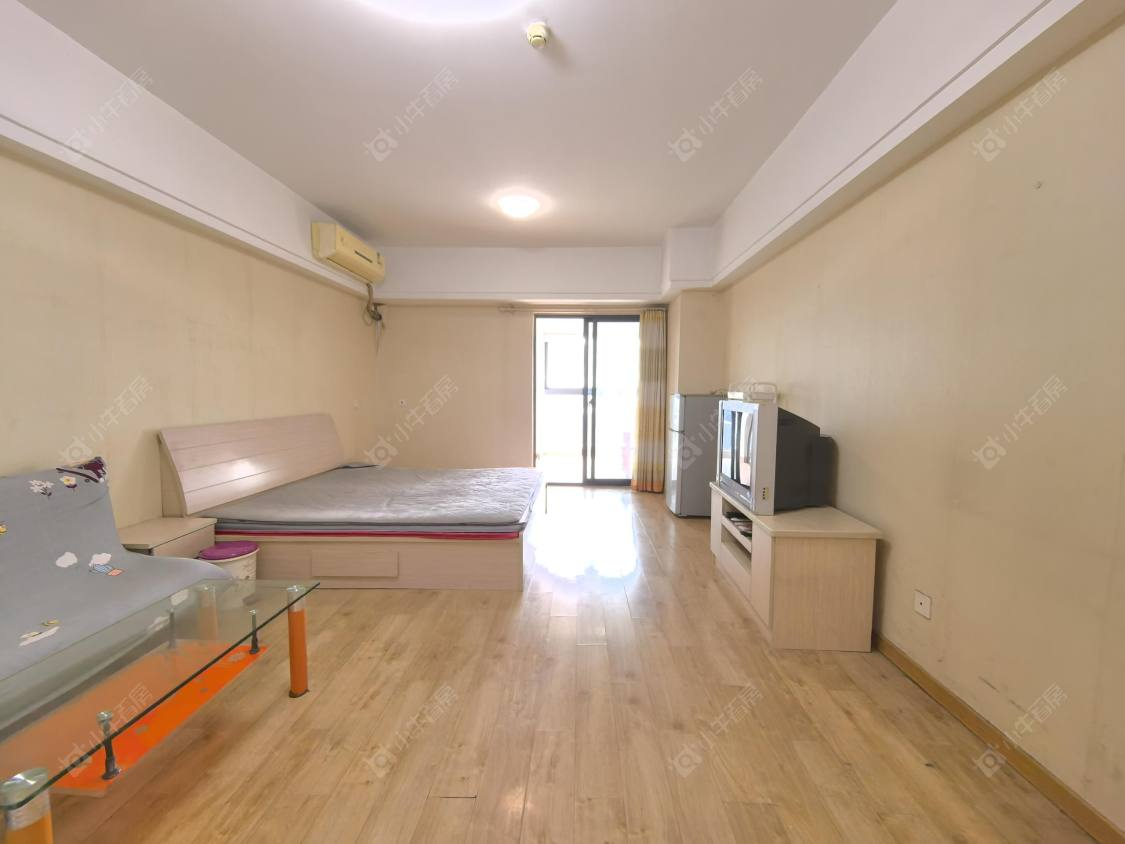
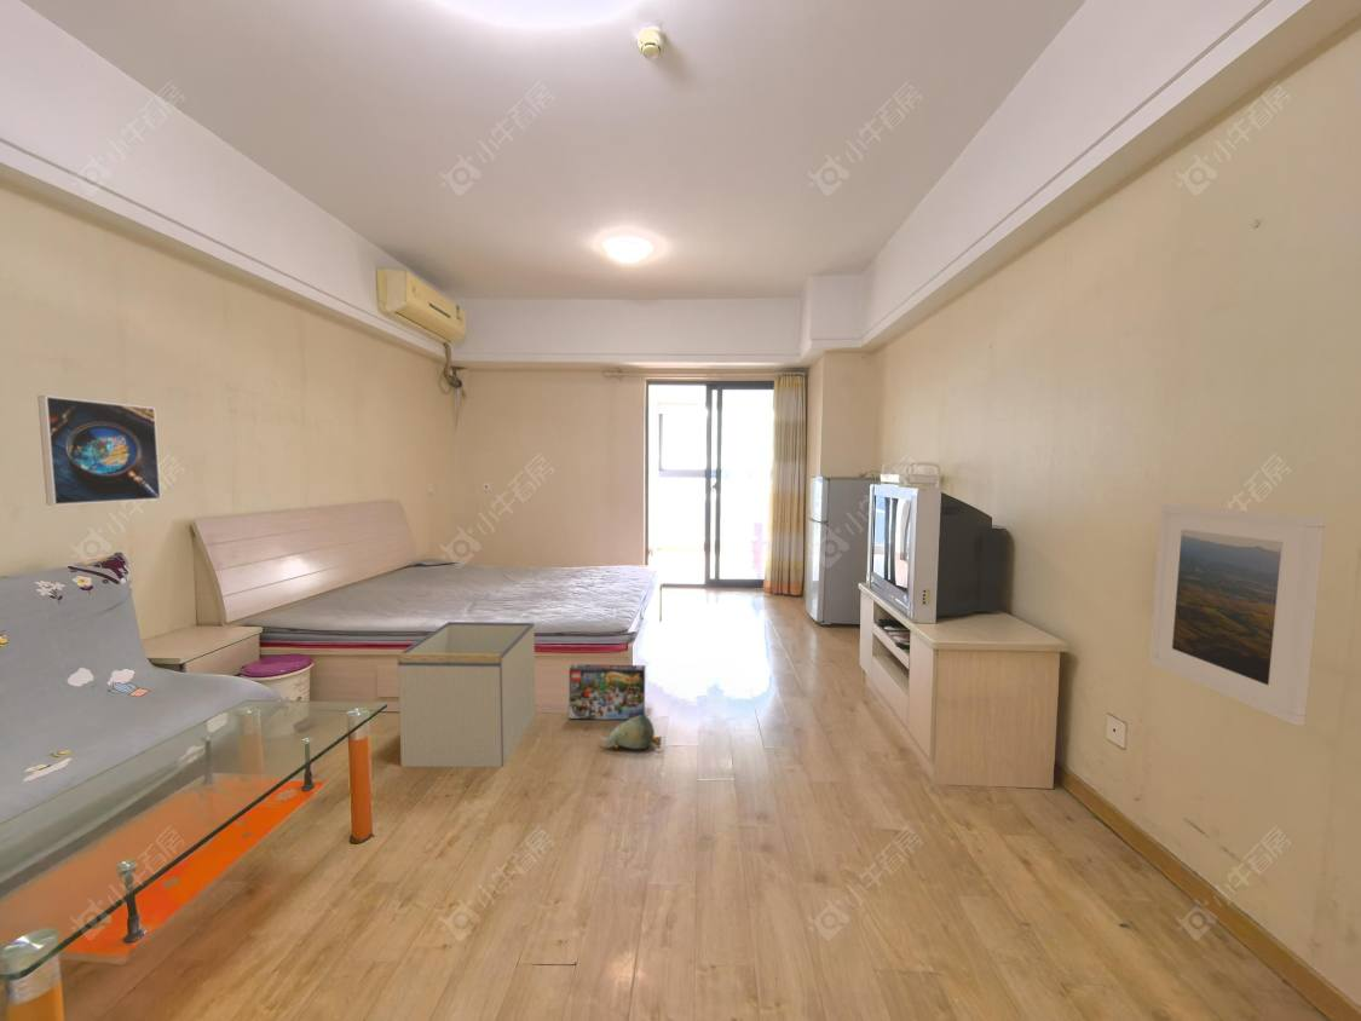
+ storage bin (473, 687)
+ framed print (1223, 600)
+ box (607, 691)
+ plush toy (628, 733)
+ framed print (105, 452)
